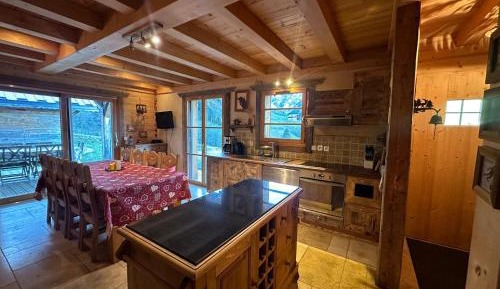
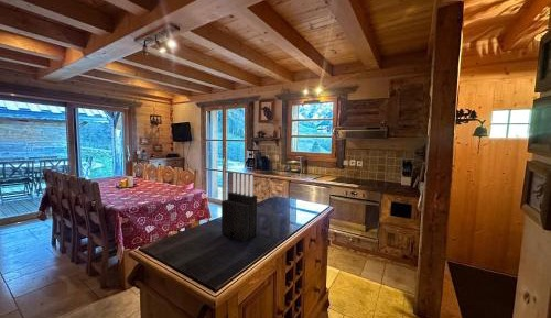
+ knife block (237, 205)
